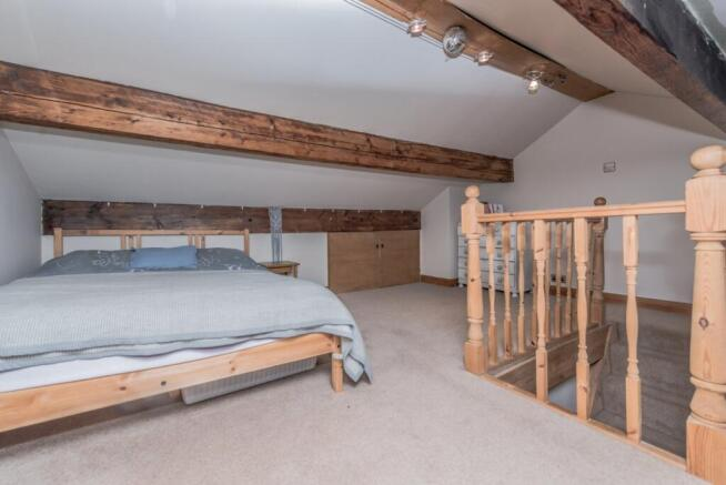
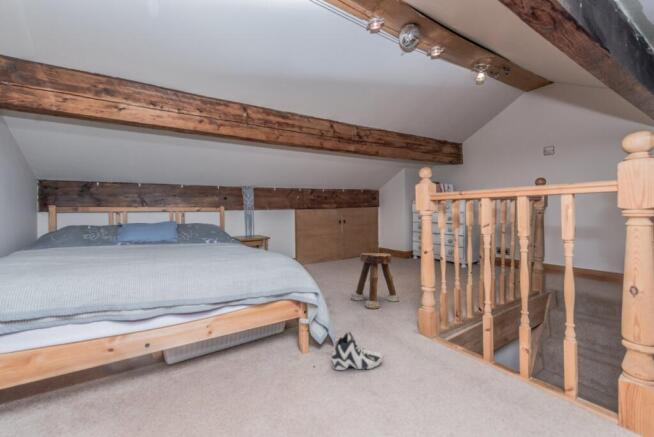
+ sneaker (357, 347)
+ stool (376, 276)
